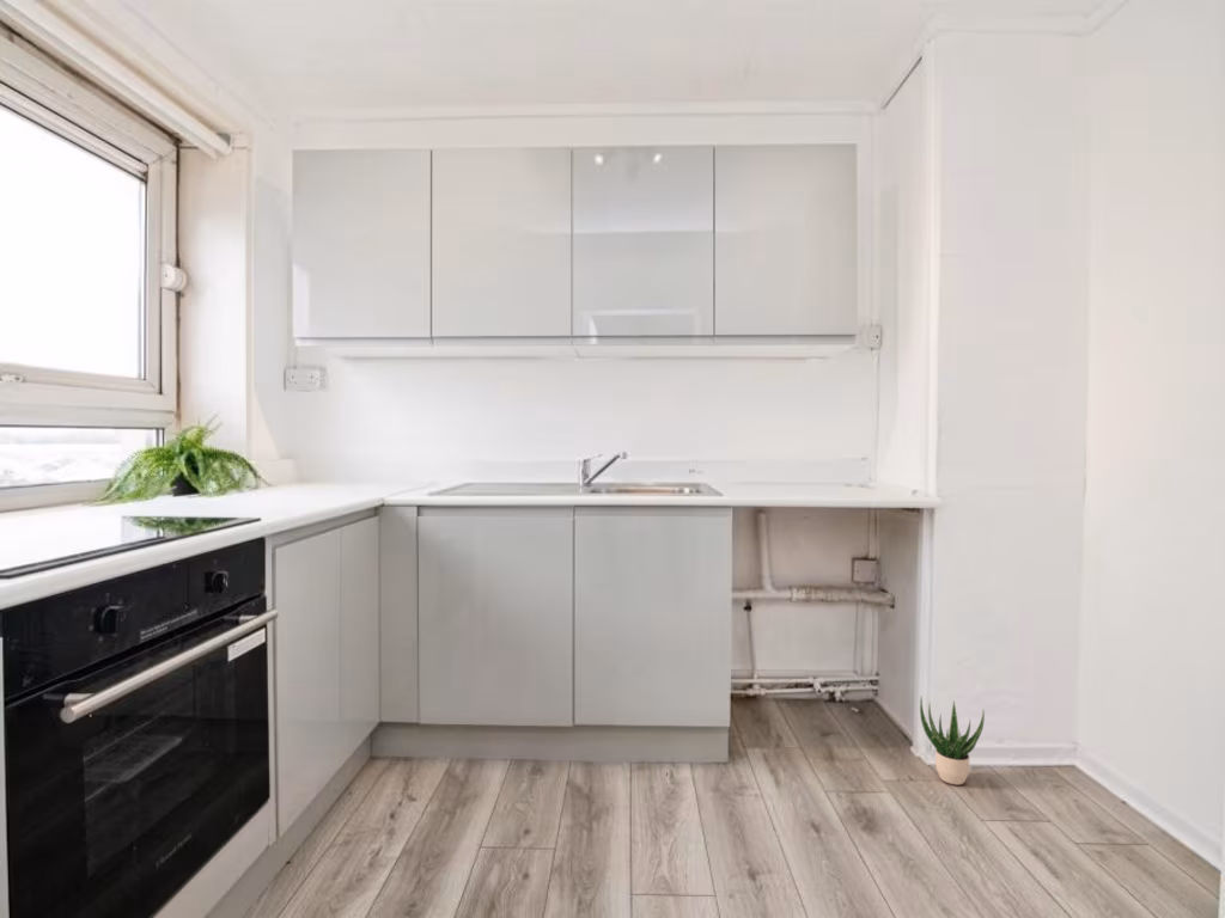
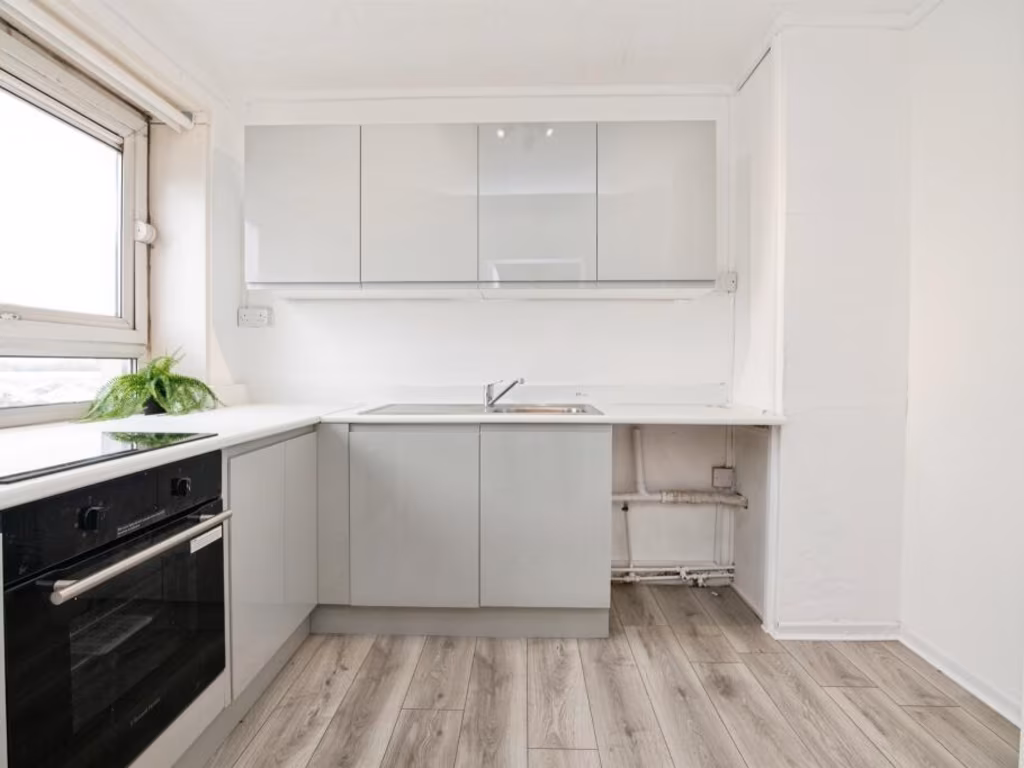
- potted plant (950, 738)
